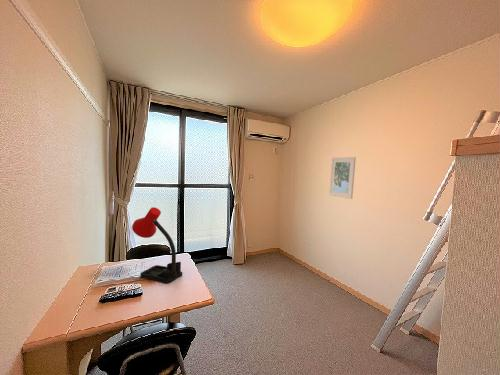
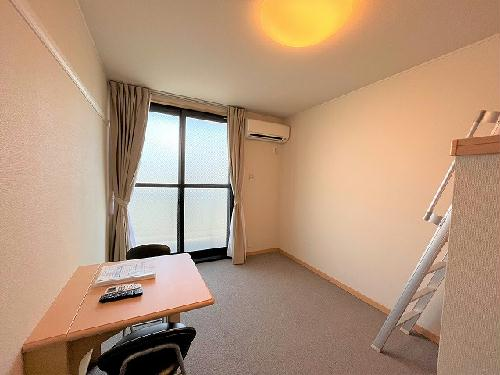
- desk lamp (151, 236)
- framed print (341, 177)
